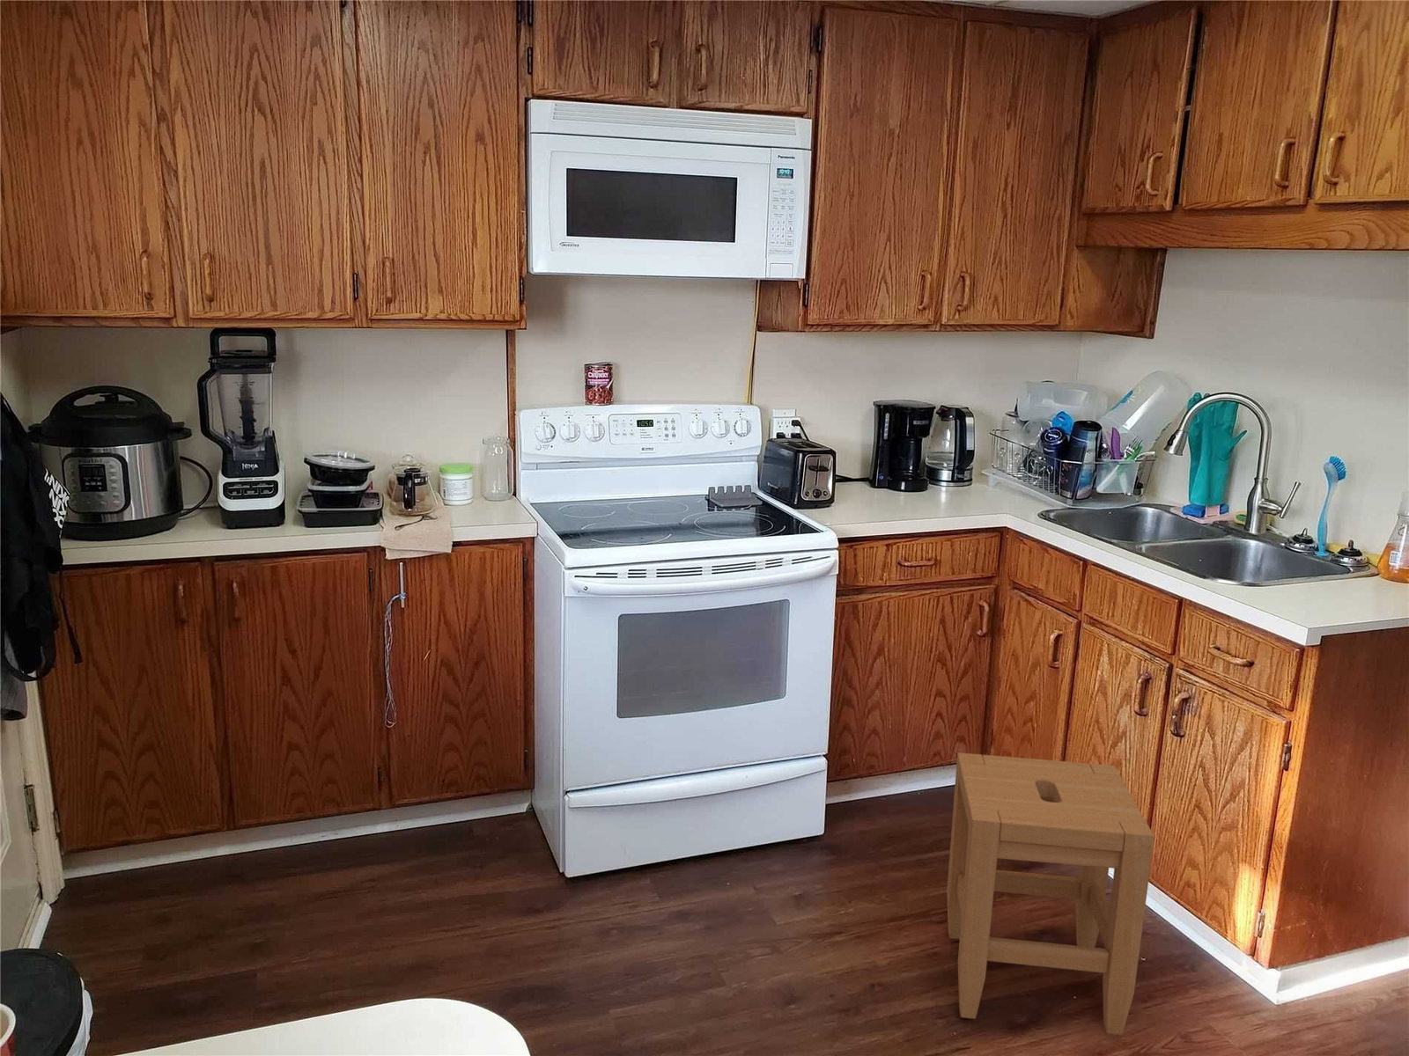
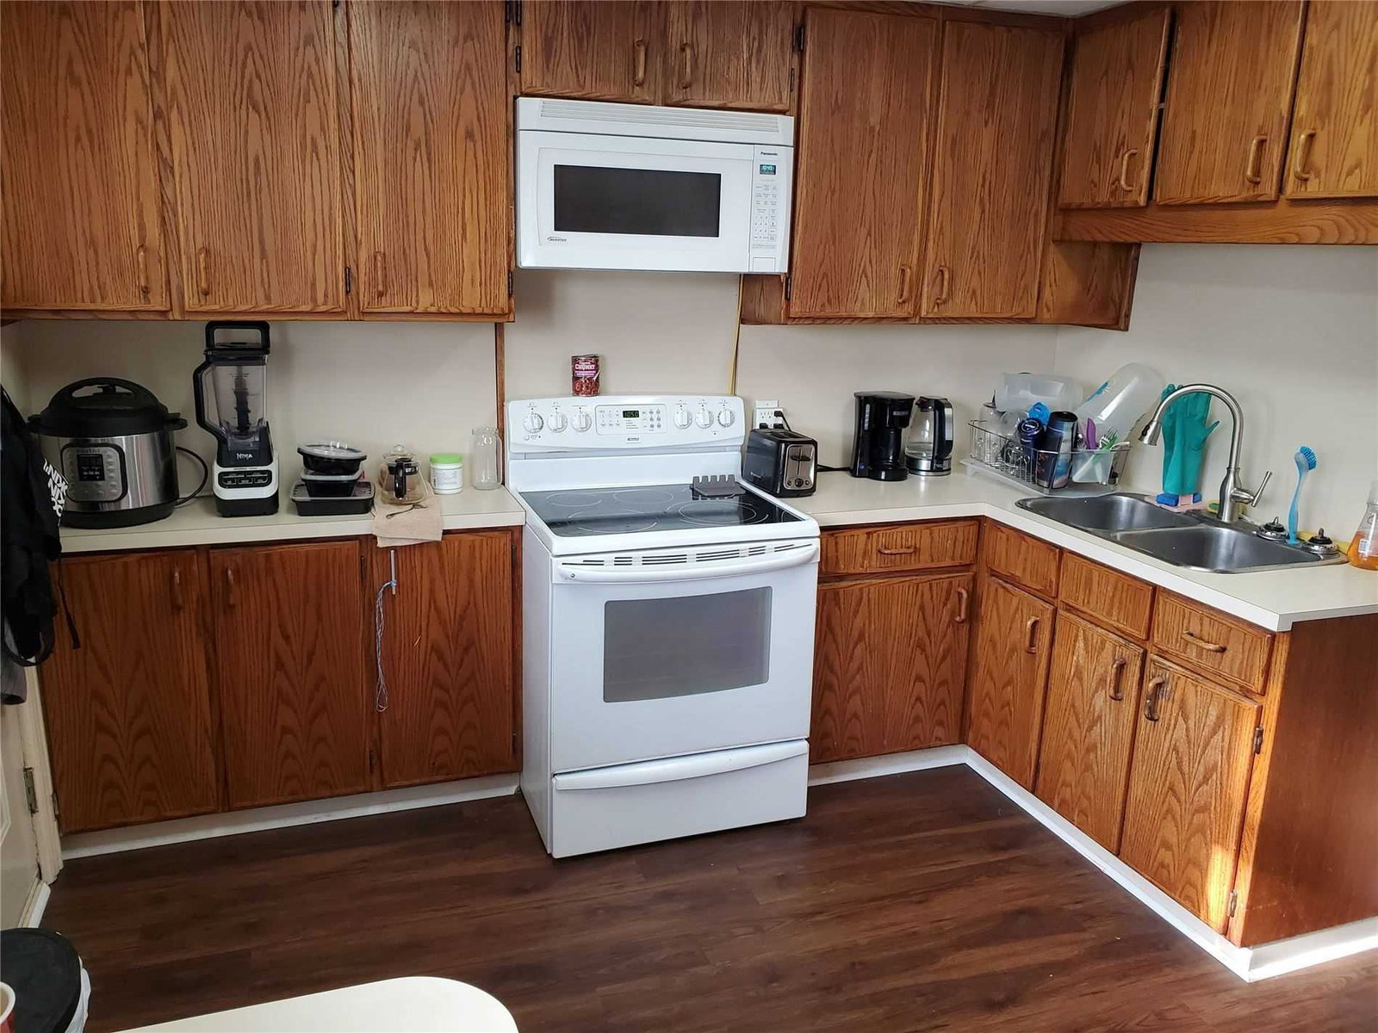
- stool (1038, 887)
